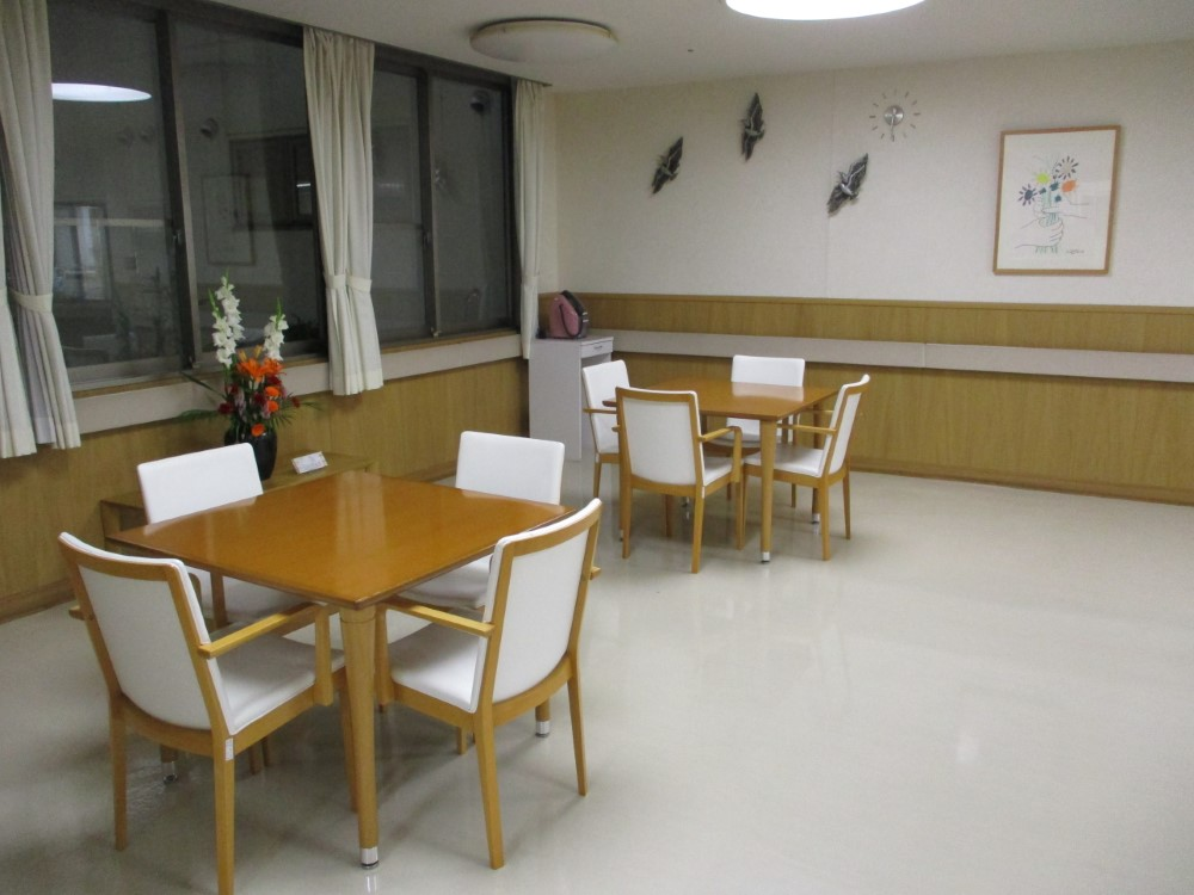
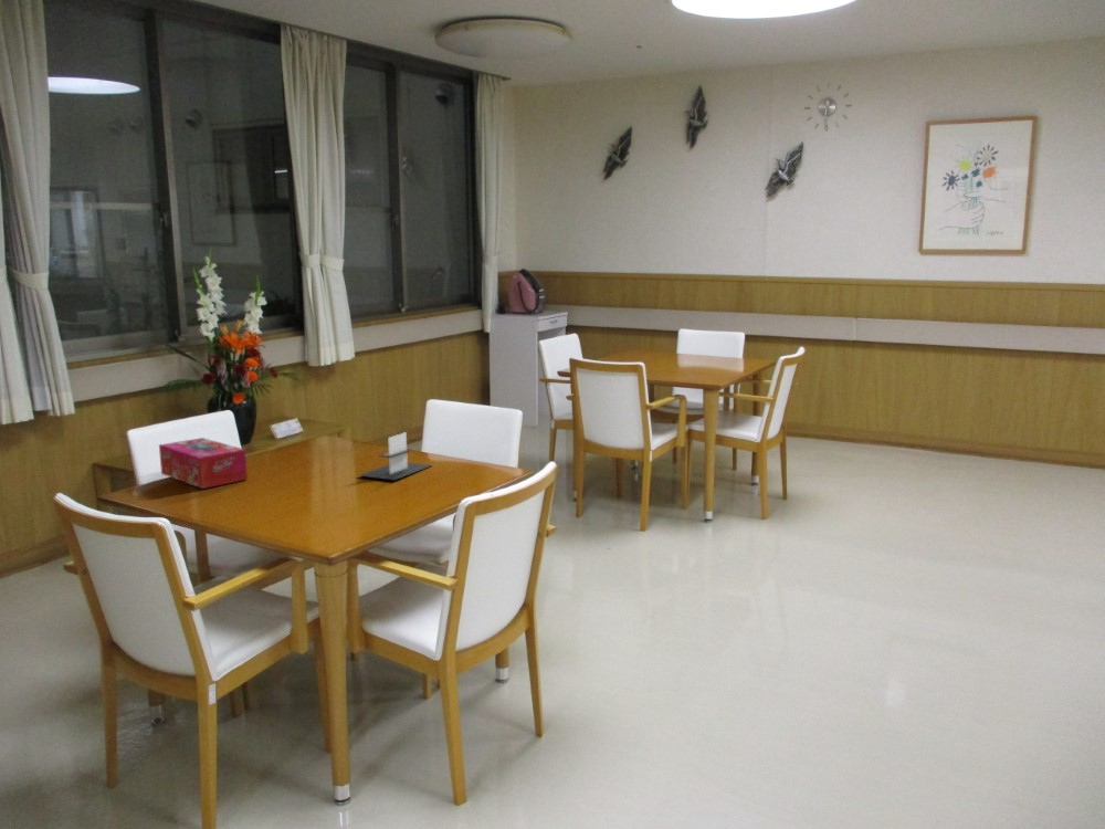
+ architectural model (394, 452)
+ tissue box (202, 461)
